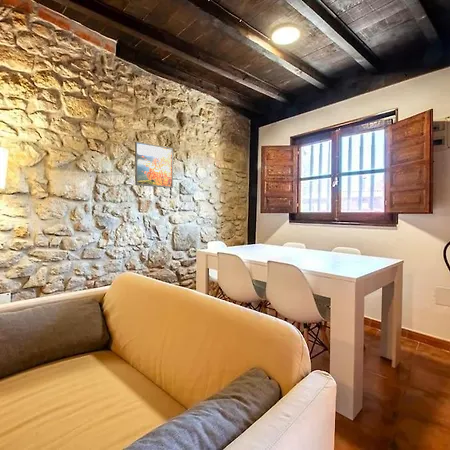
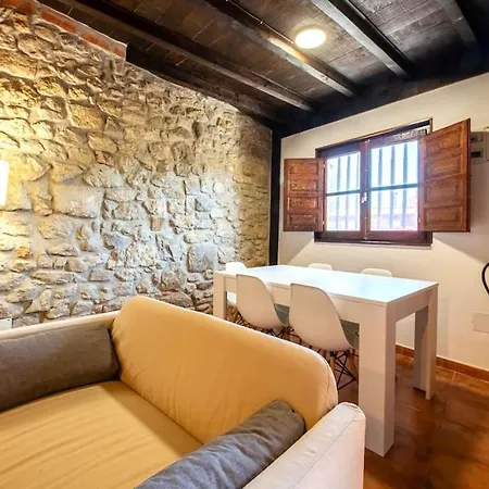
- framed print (155, 165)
